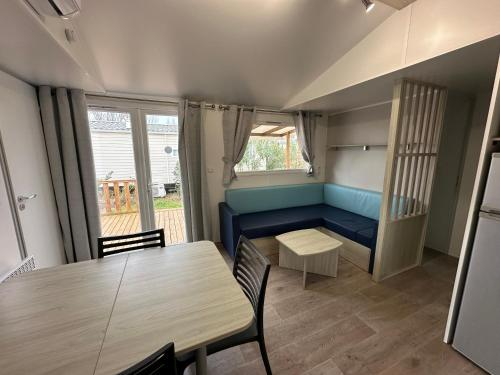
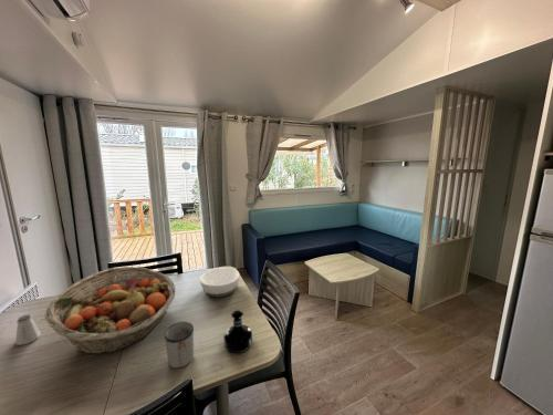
+ mug (180, 342)
+ fruit basket (122, 303)
+ bowl (220, 282)
+ tequila bottle (238, 328)
+ saltshaker (25, 328)
